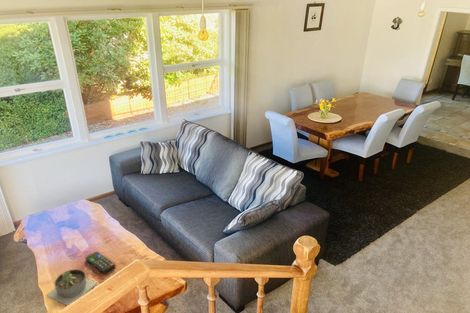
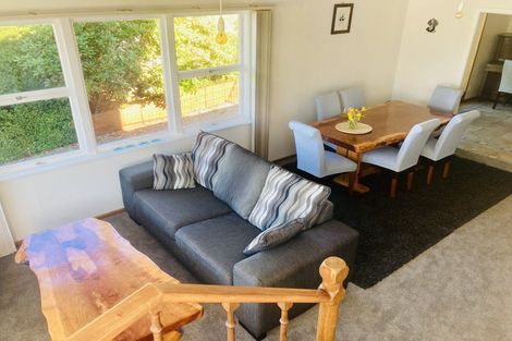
- succulent planter (70, 280)
- remote control (100, 262)
